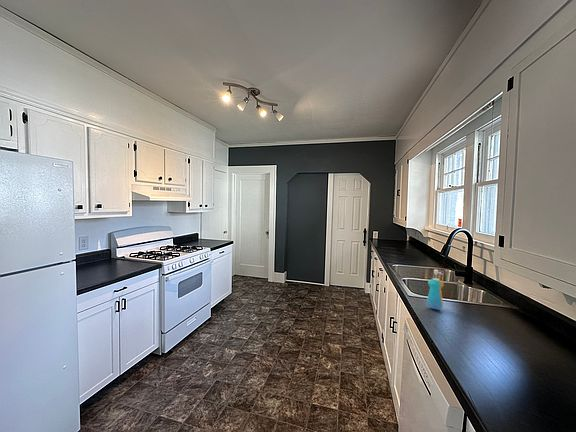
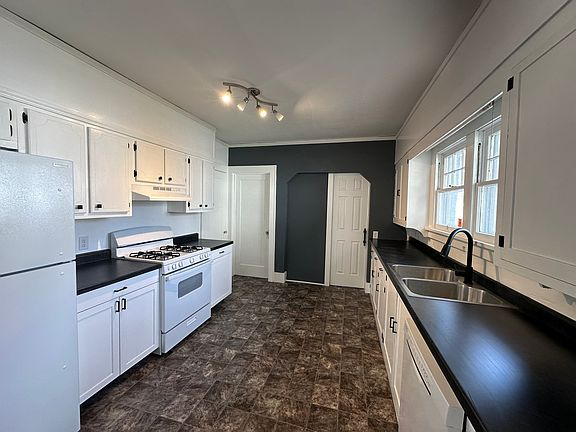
- soap dispenser (435, 289)
